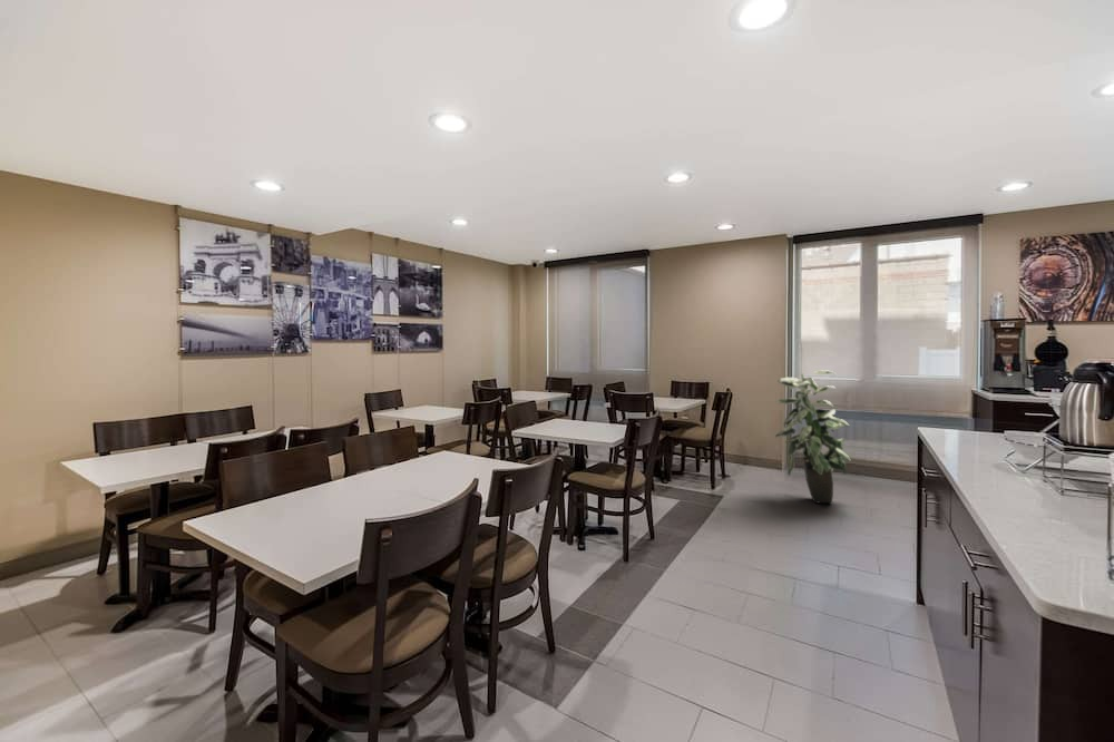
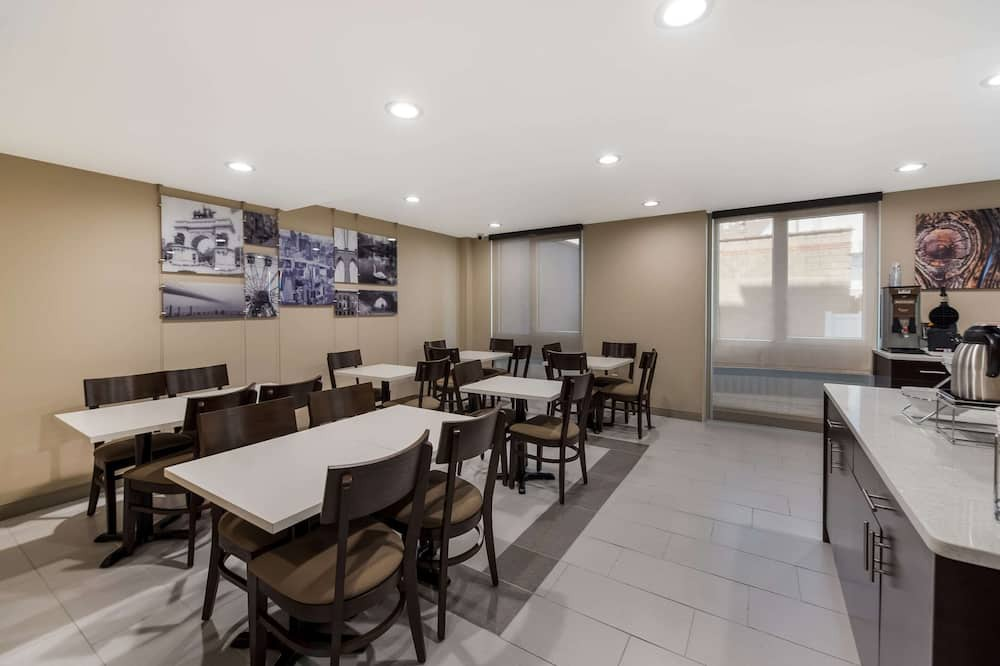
- indoor plant (814, 436)
